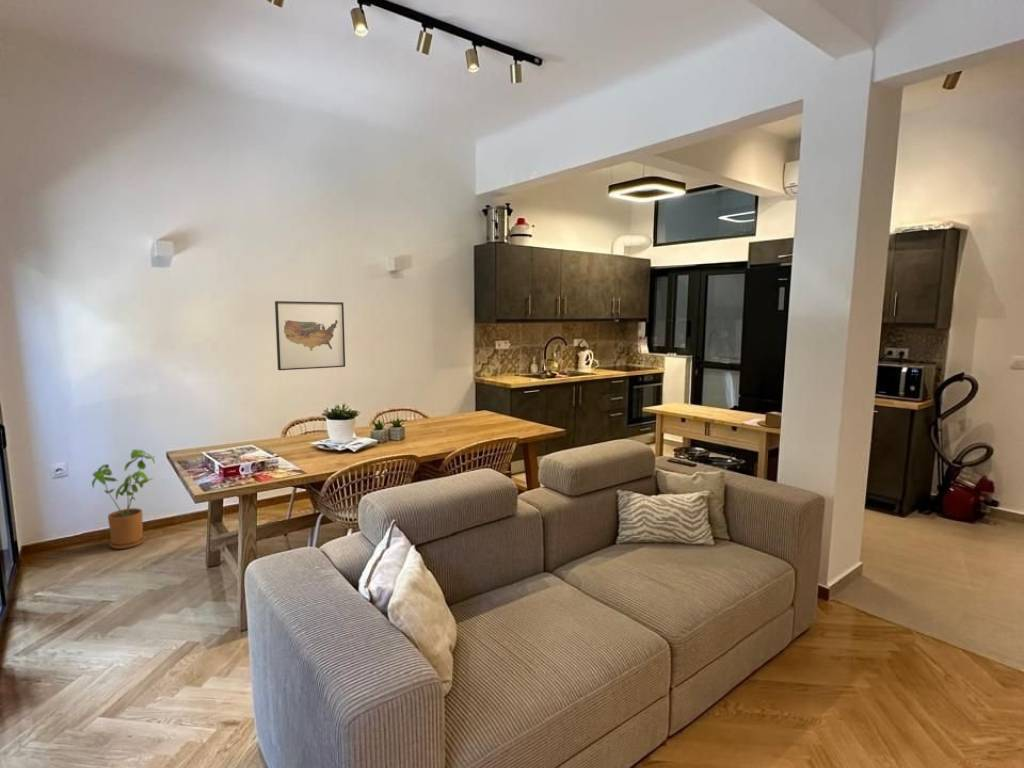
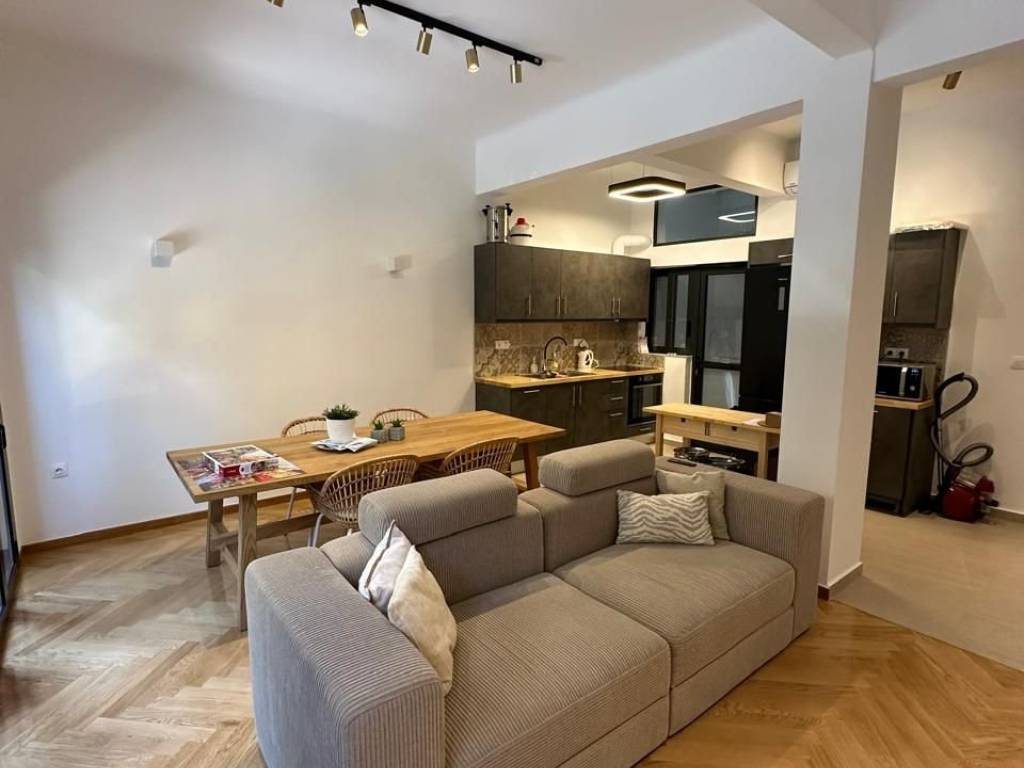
- house plant (127, 498)
- wall art (311, 335)
